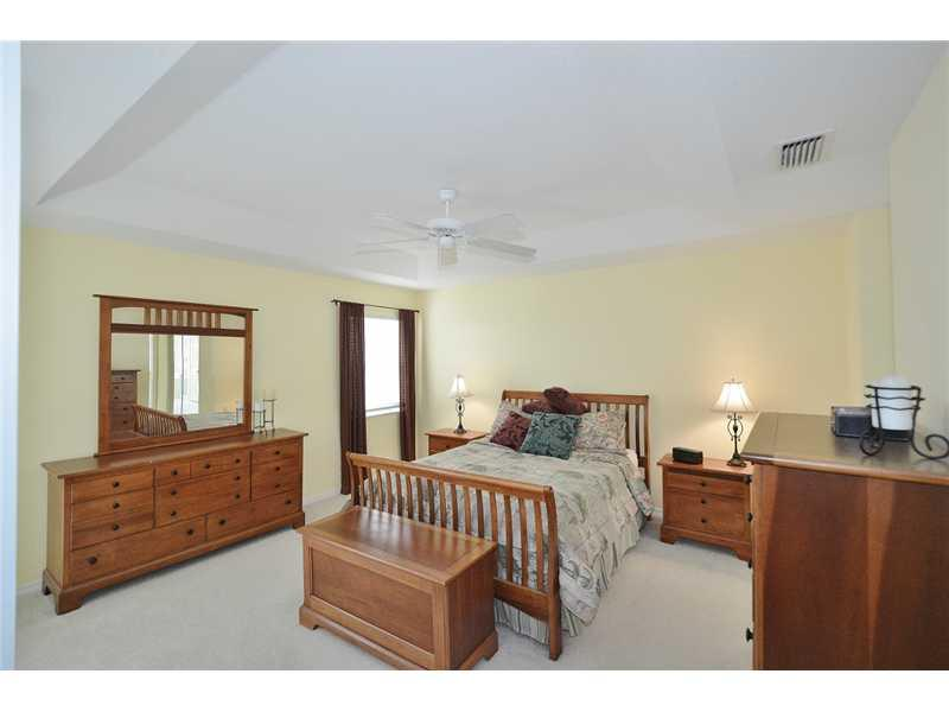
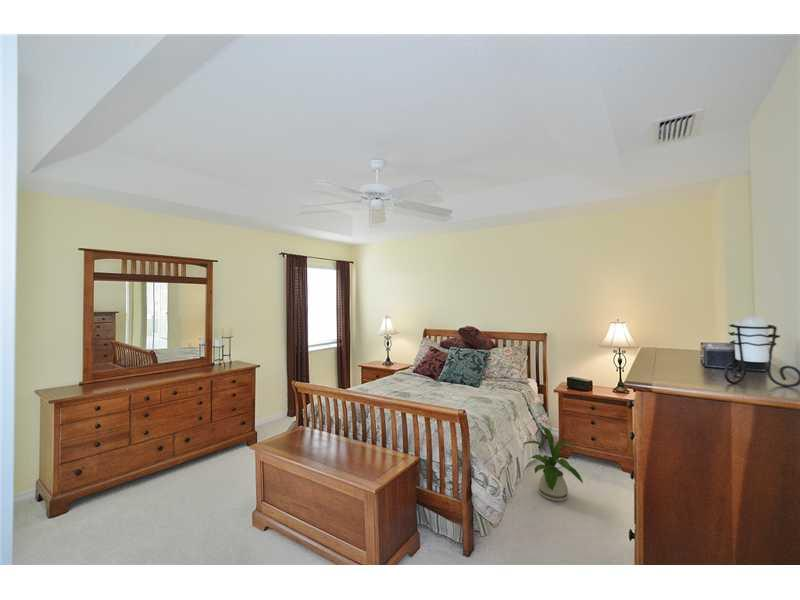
+ house plant (551, 466)
